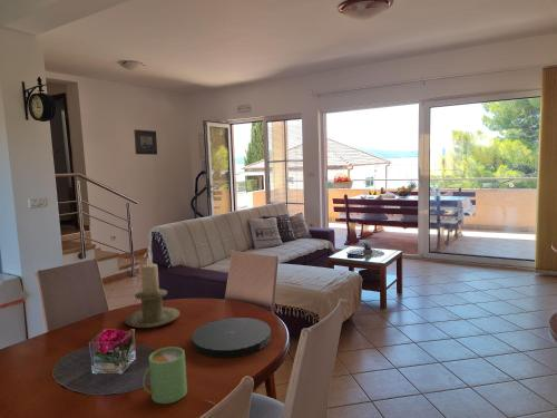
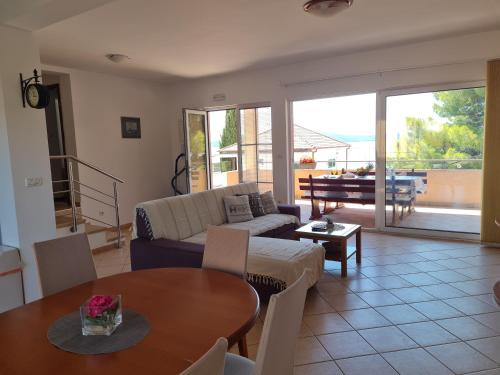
- candle holder (150, 292)
- mug (164, 375)
- plate (232, 336)
